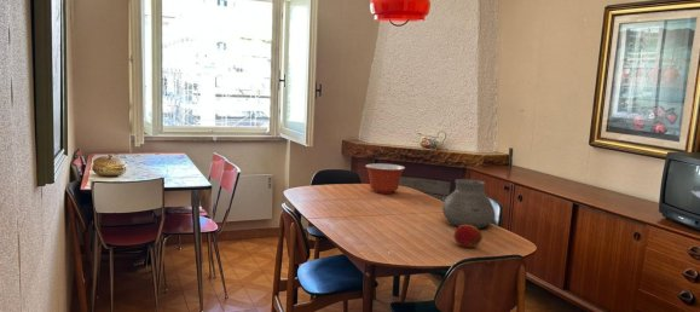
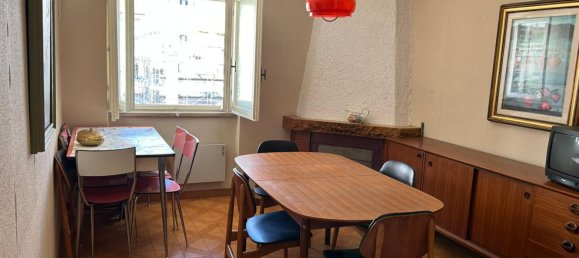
- fruit (468, 235)
- mixing bowl (384, 179)
- vase (468, 203)
